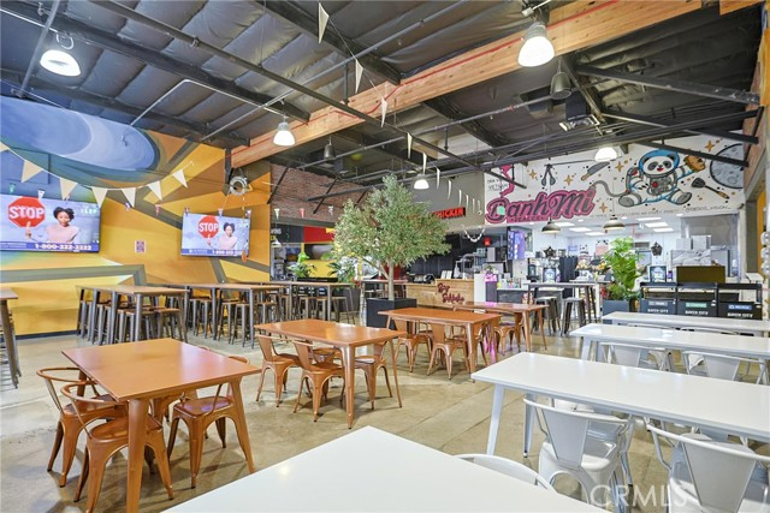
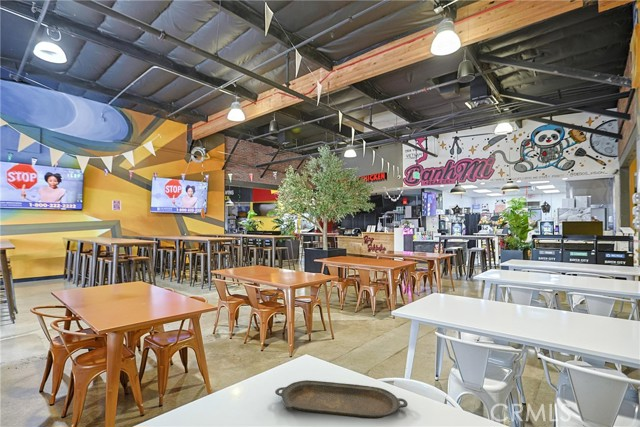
+ serving tray (339, 400)
